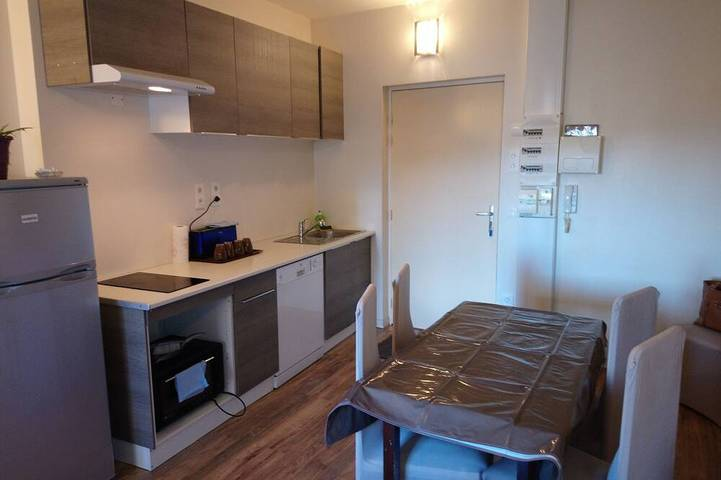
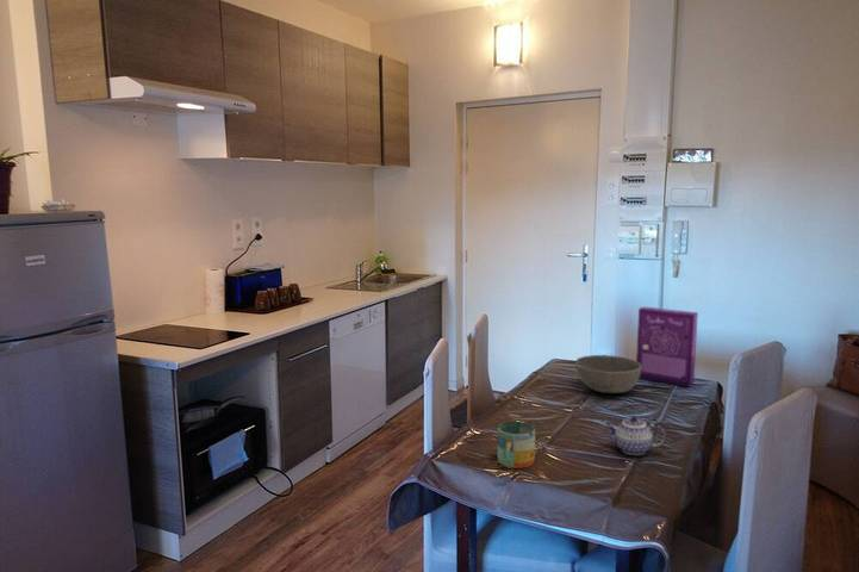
+ bowl (606, 377)
+ cereal box (665, 344)
+ mug (513, 446)
+ teapot (634, 434)
